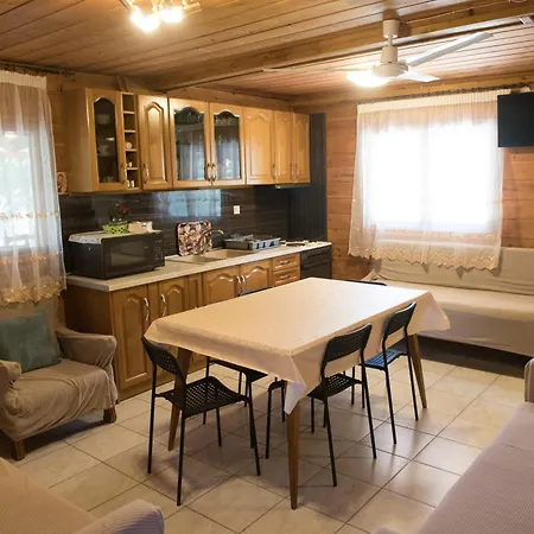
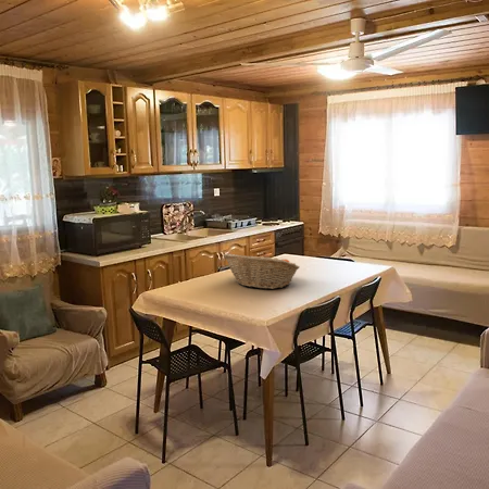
+ fruit basket (261, 267)
